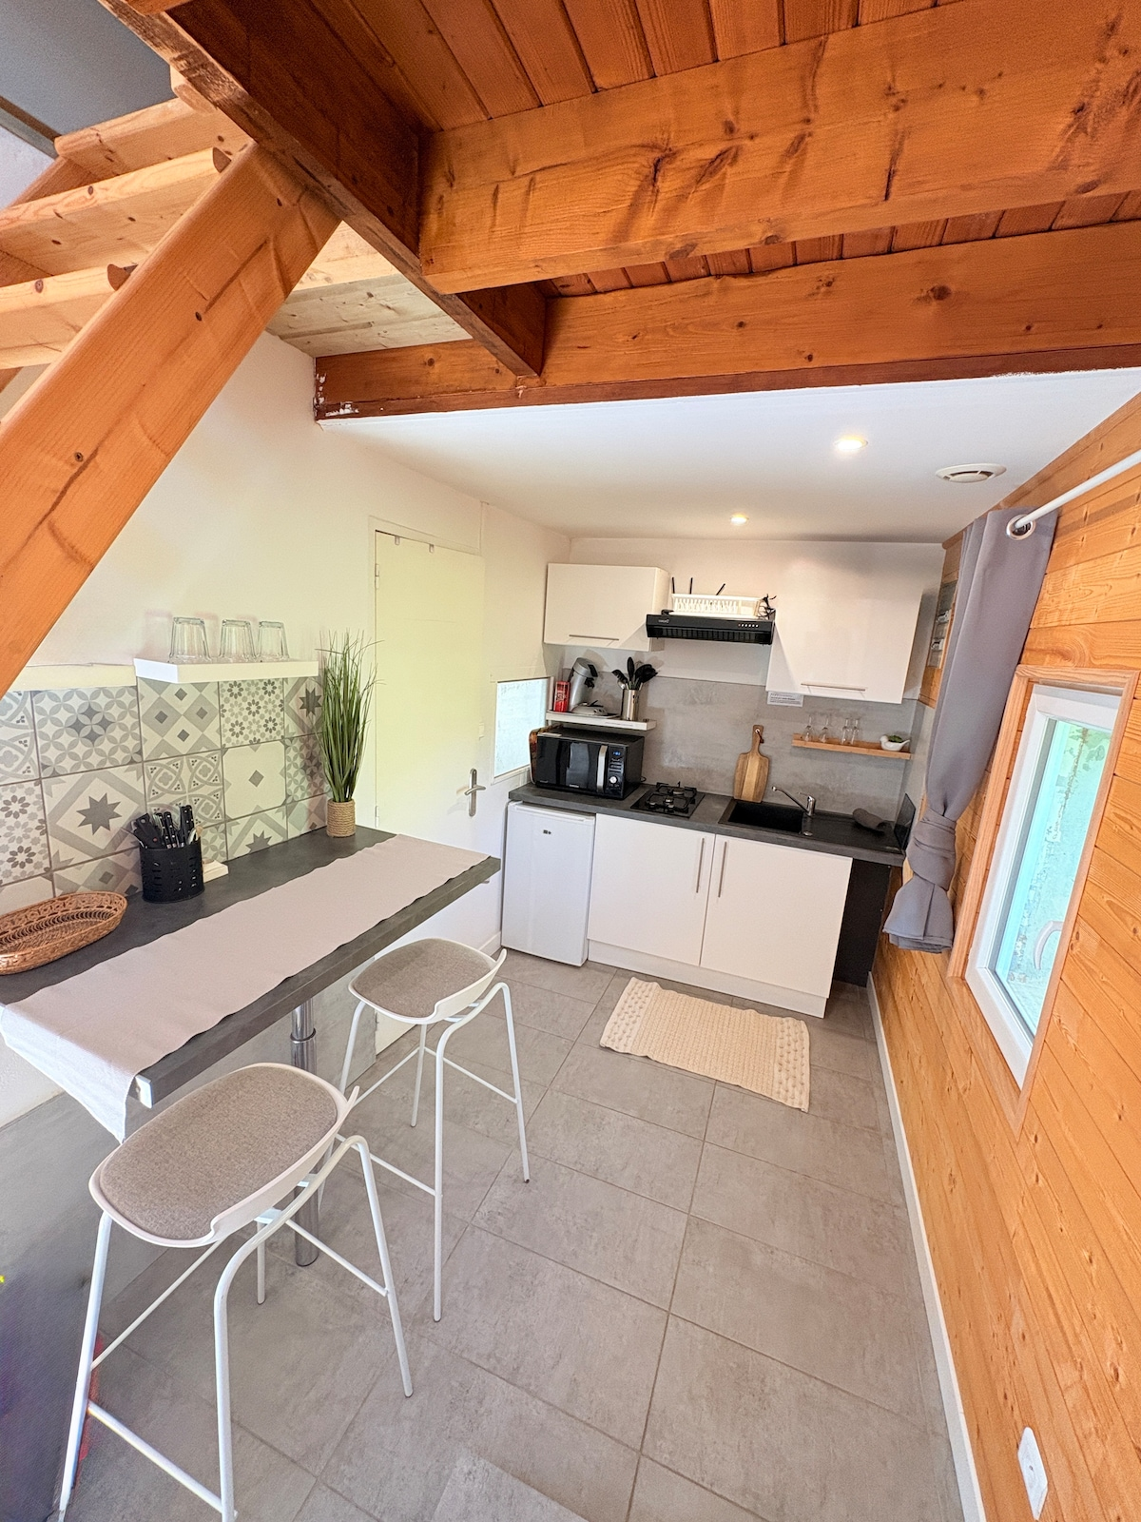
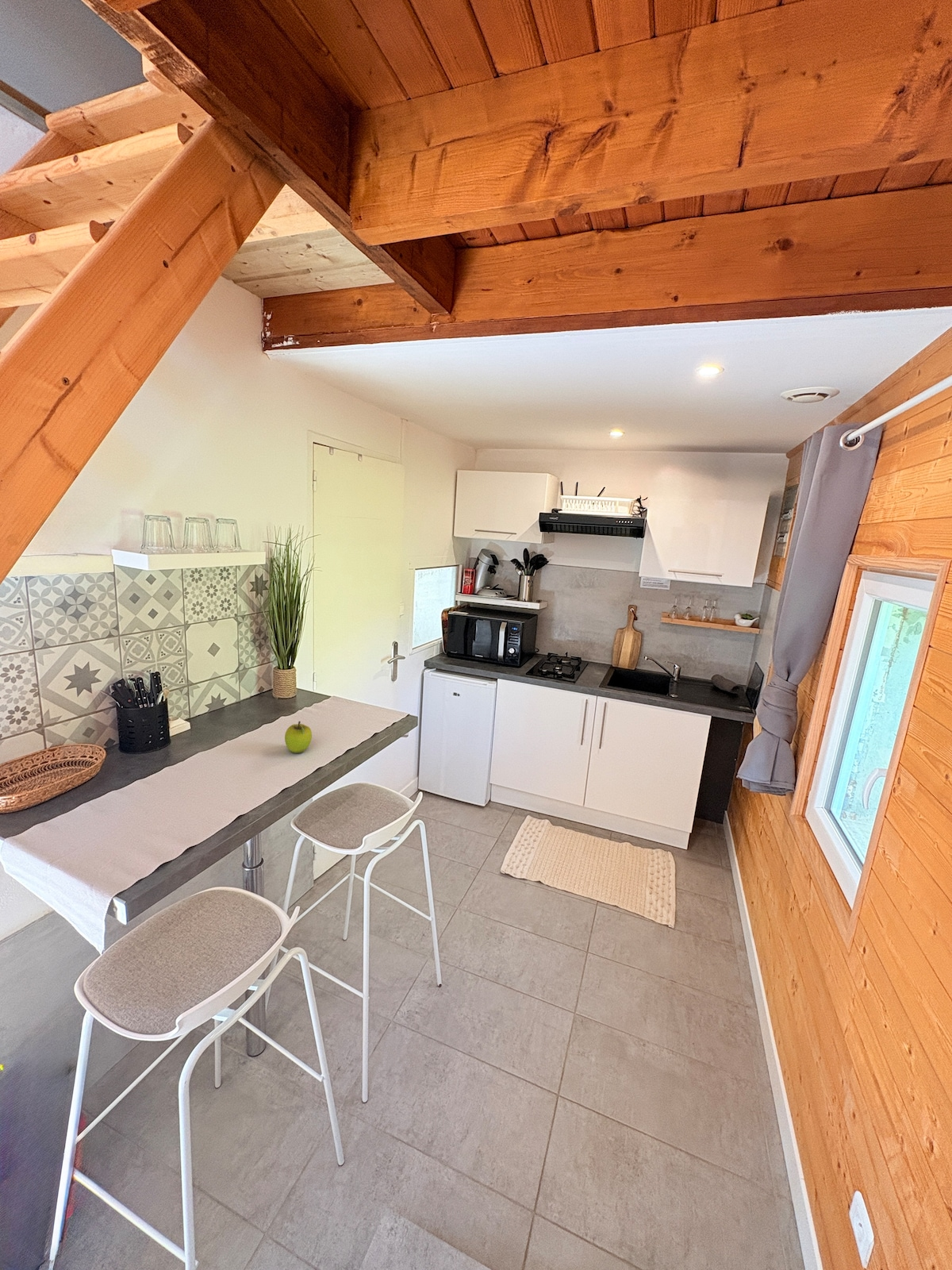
+ fruit (298, 737)
